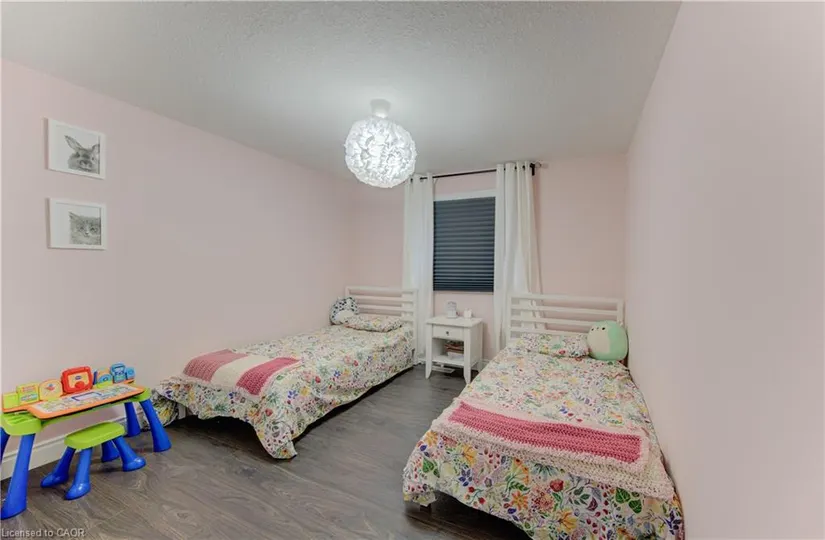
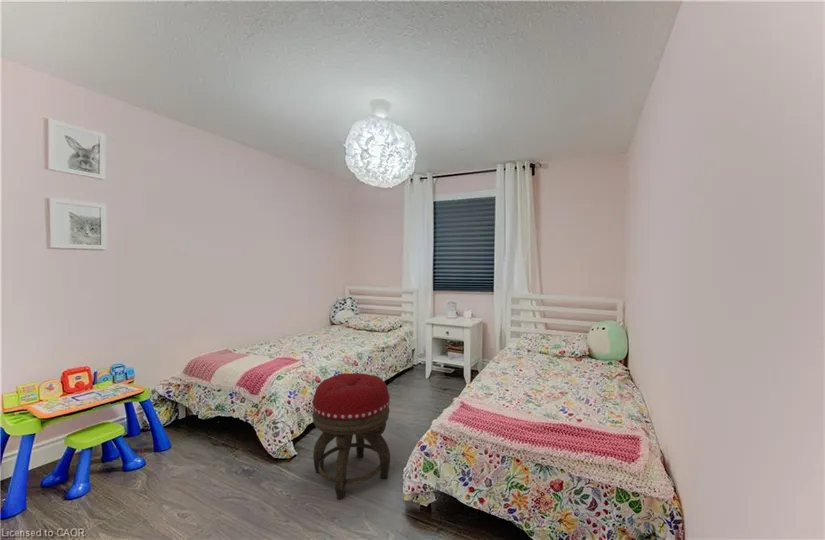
+ footstool (351, 427)
